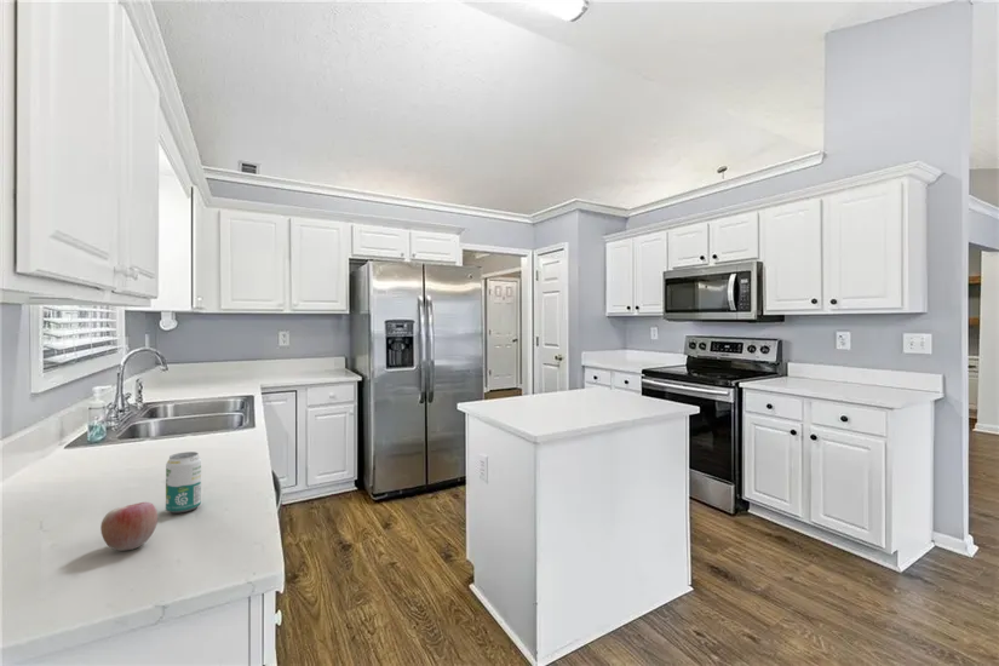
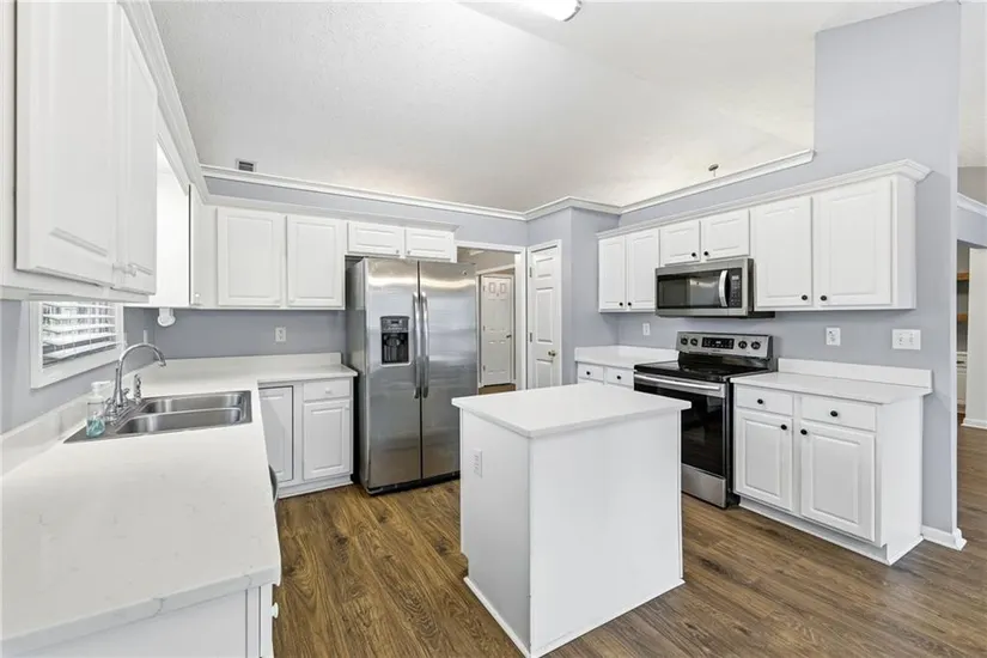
- beverage can (183, 482)
- apple (130, 524)
